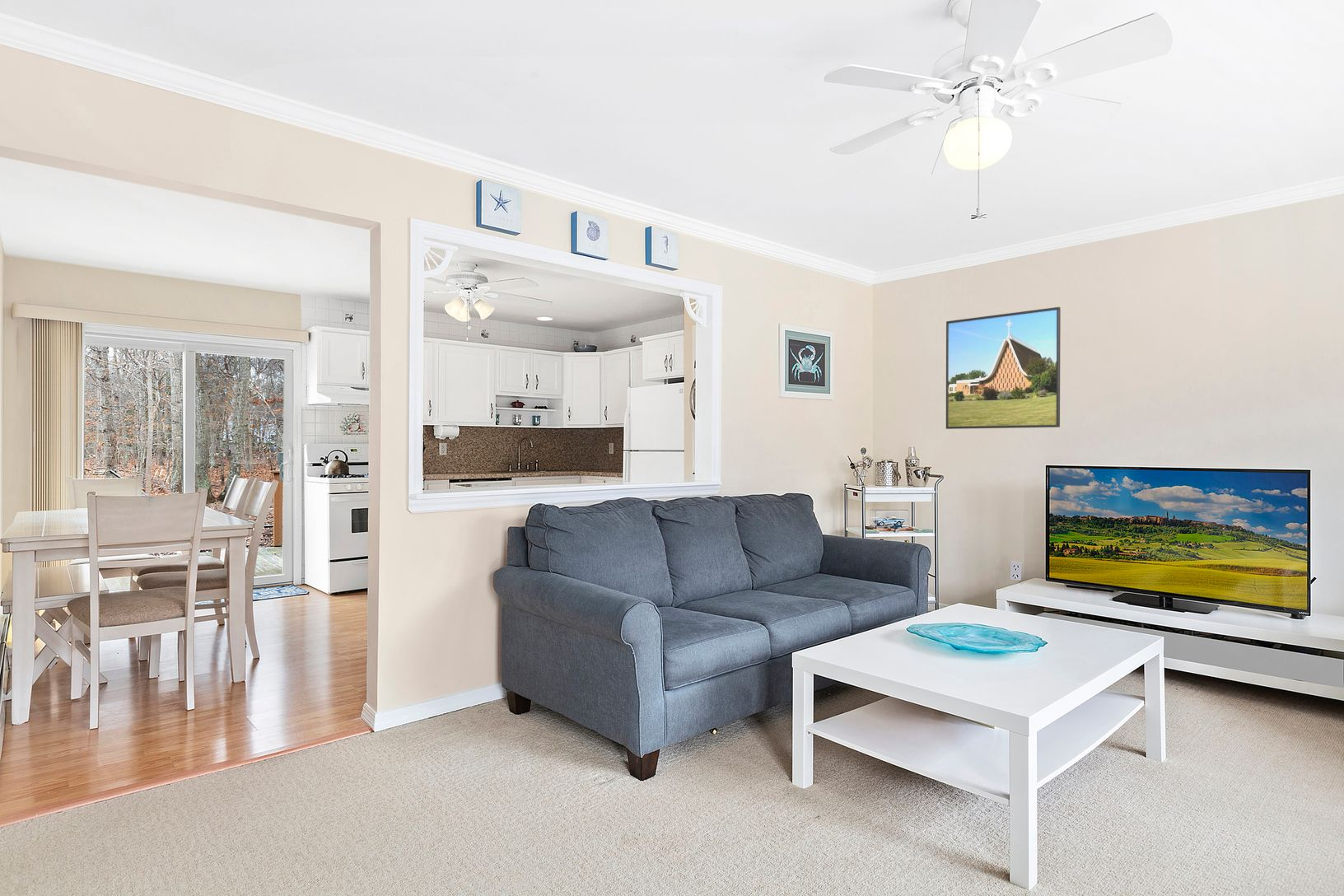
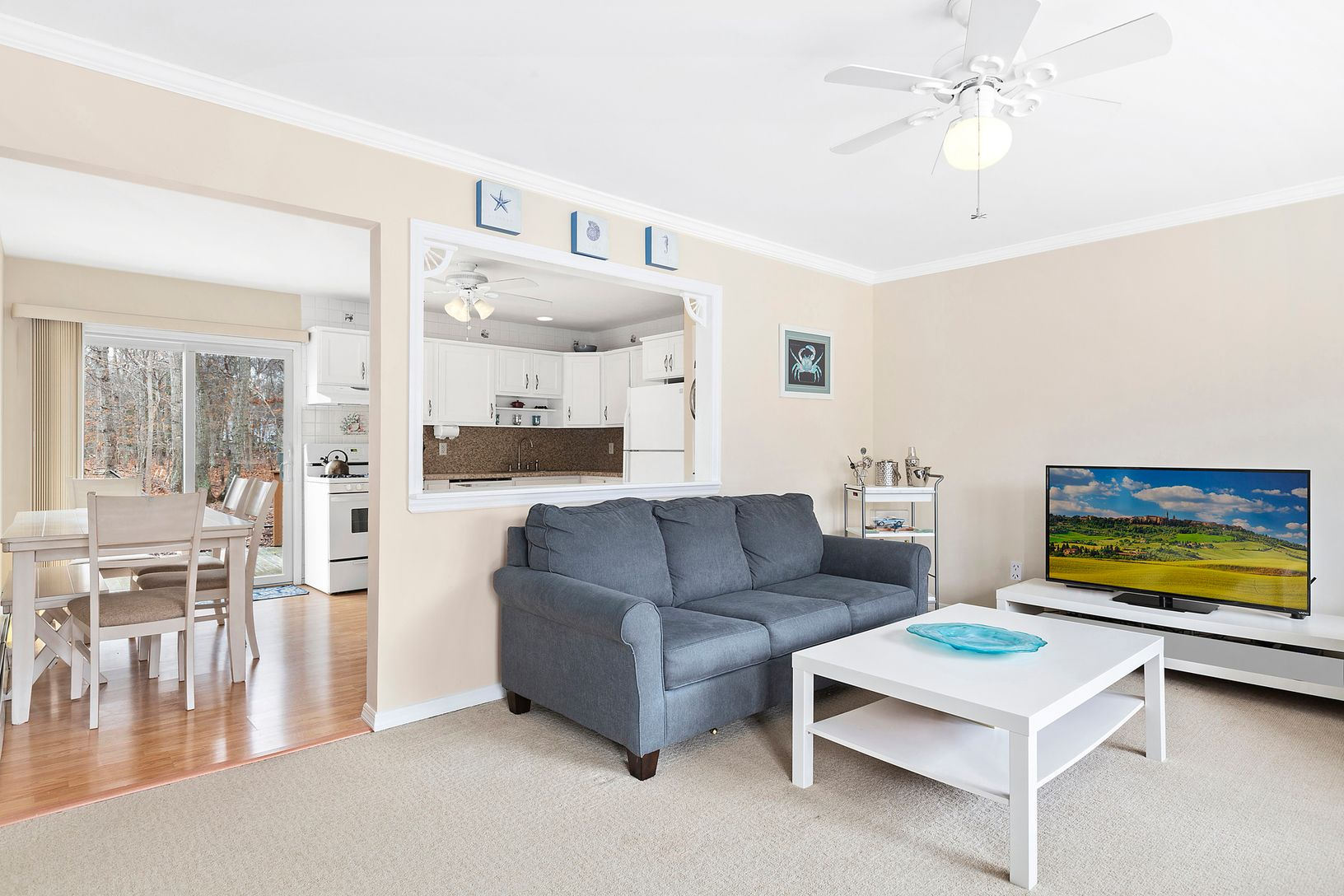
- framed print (1000, 371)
